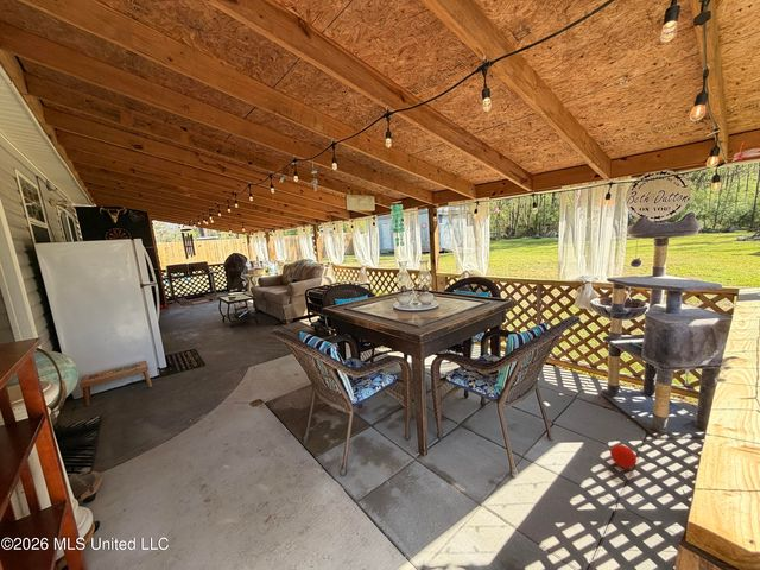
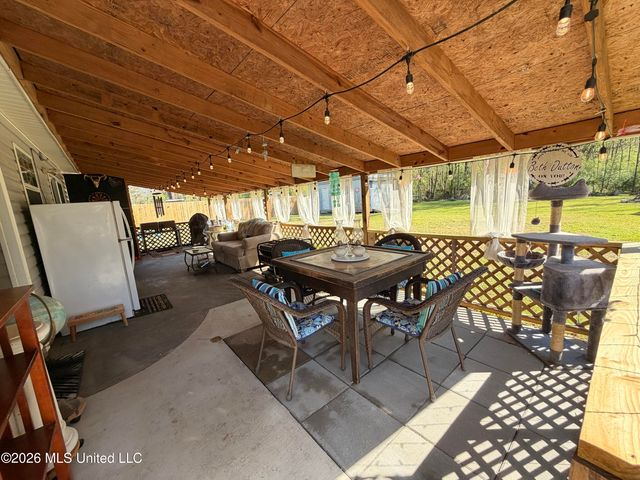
- ball (622, 456)
